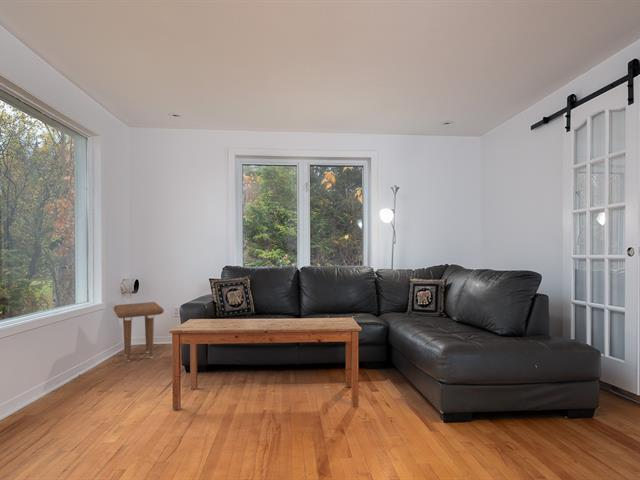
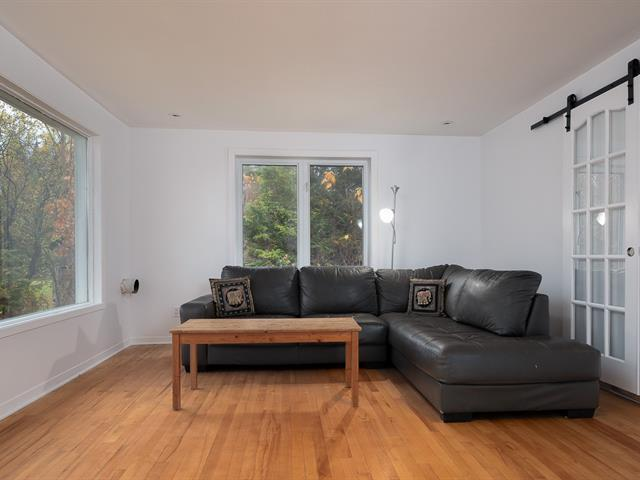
- side table (145, 331)
